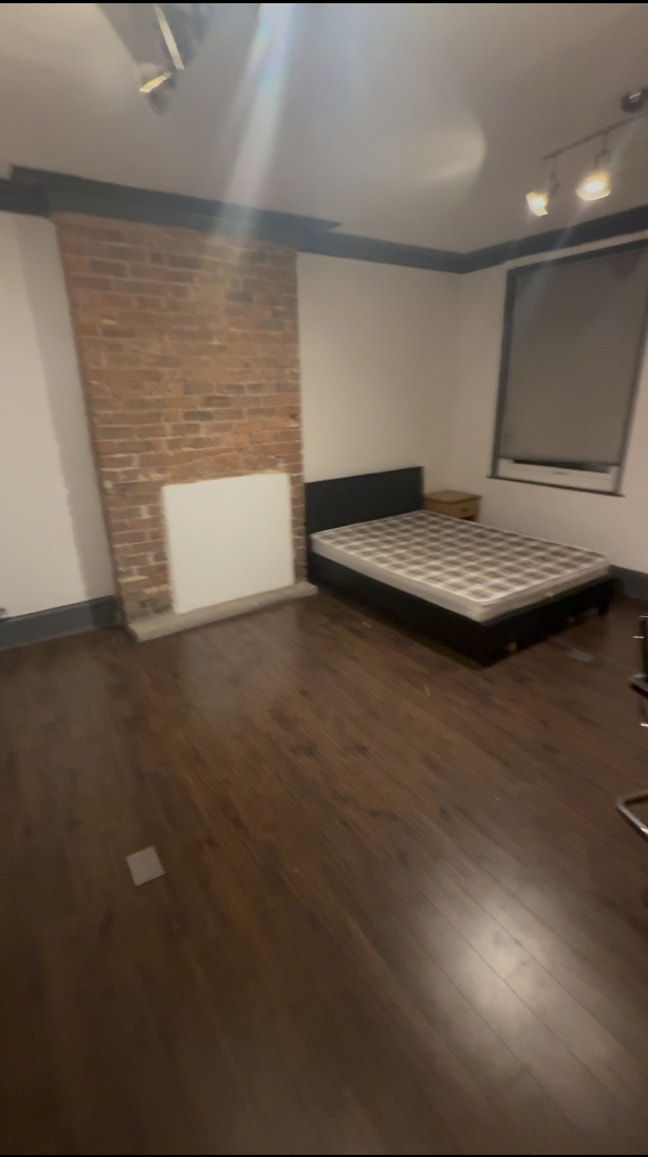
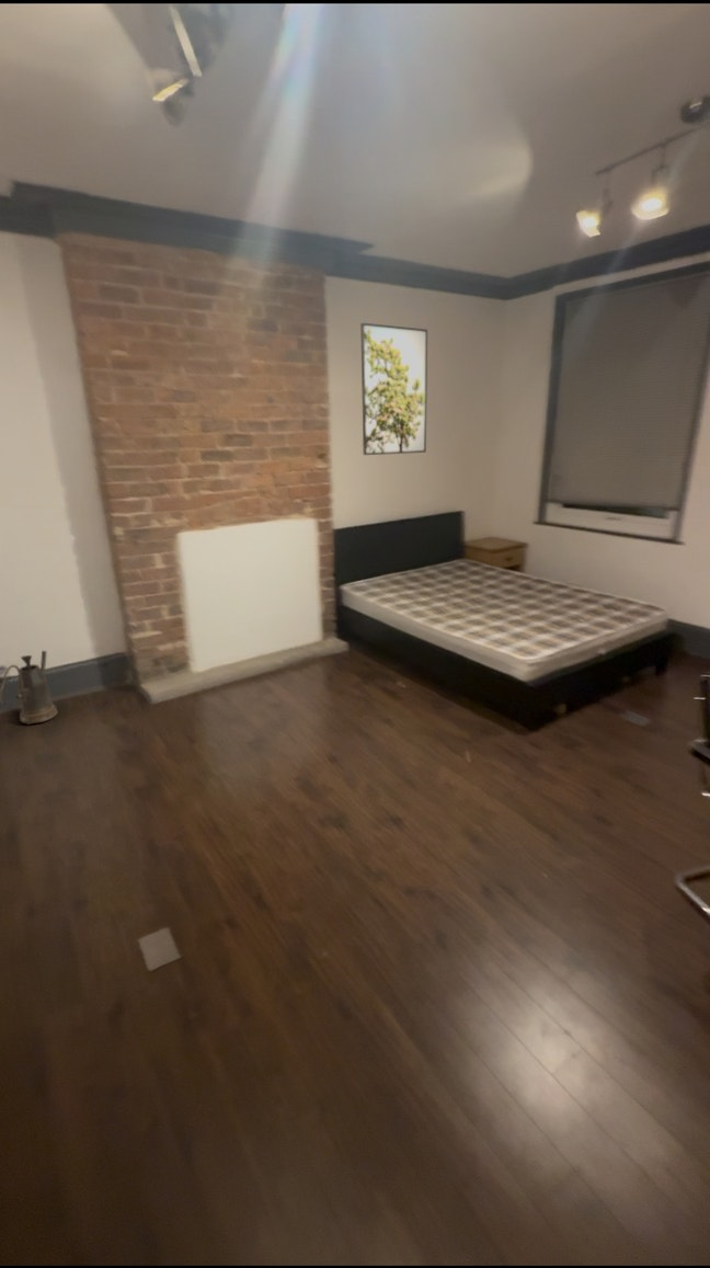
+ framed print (396, 391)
+ watering can (27, 690)
